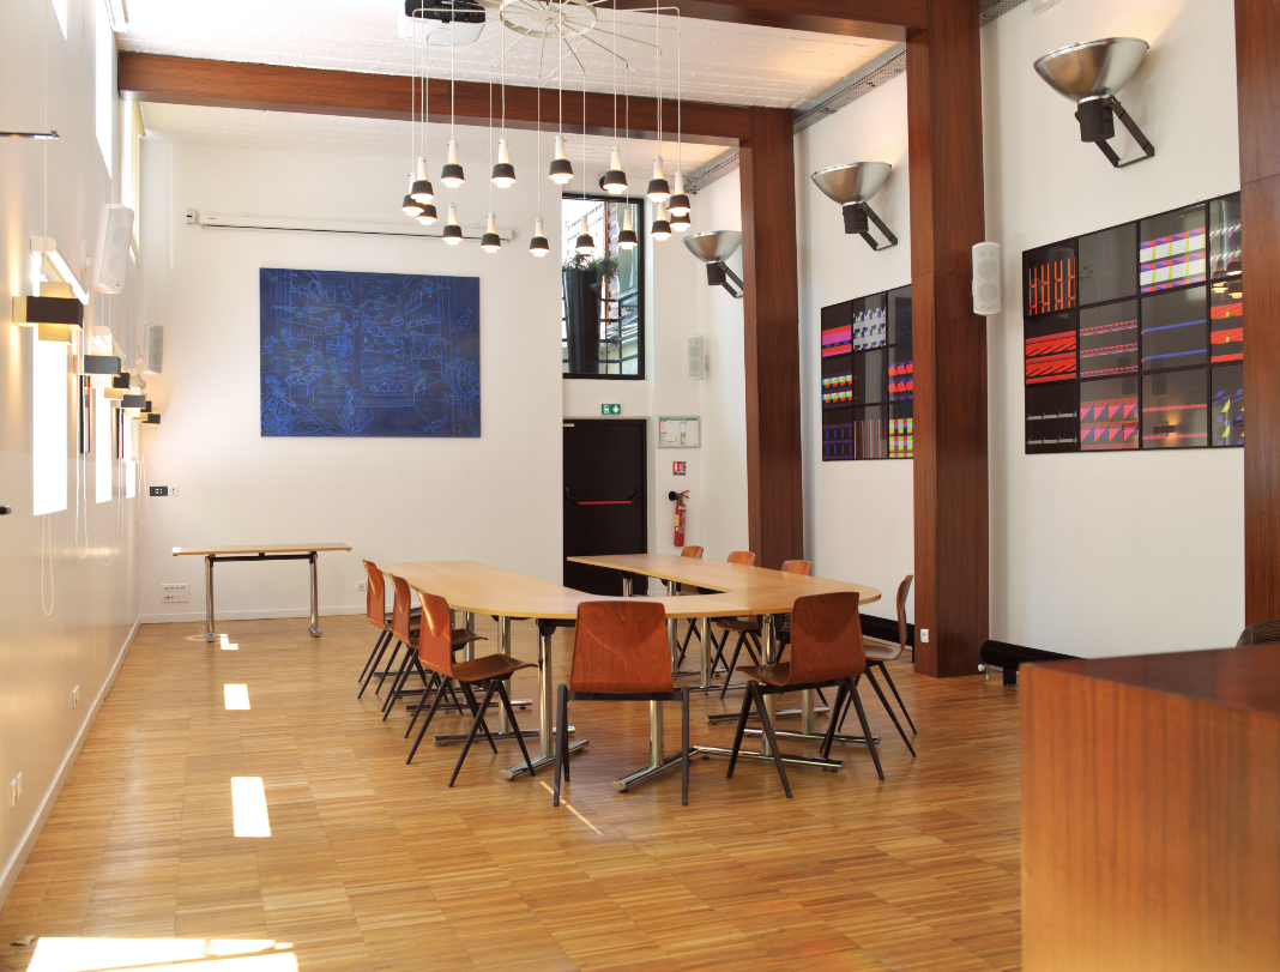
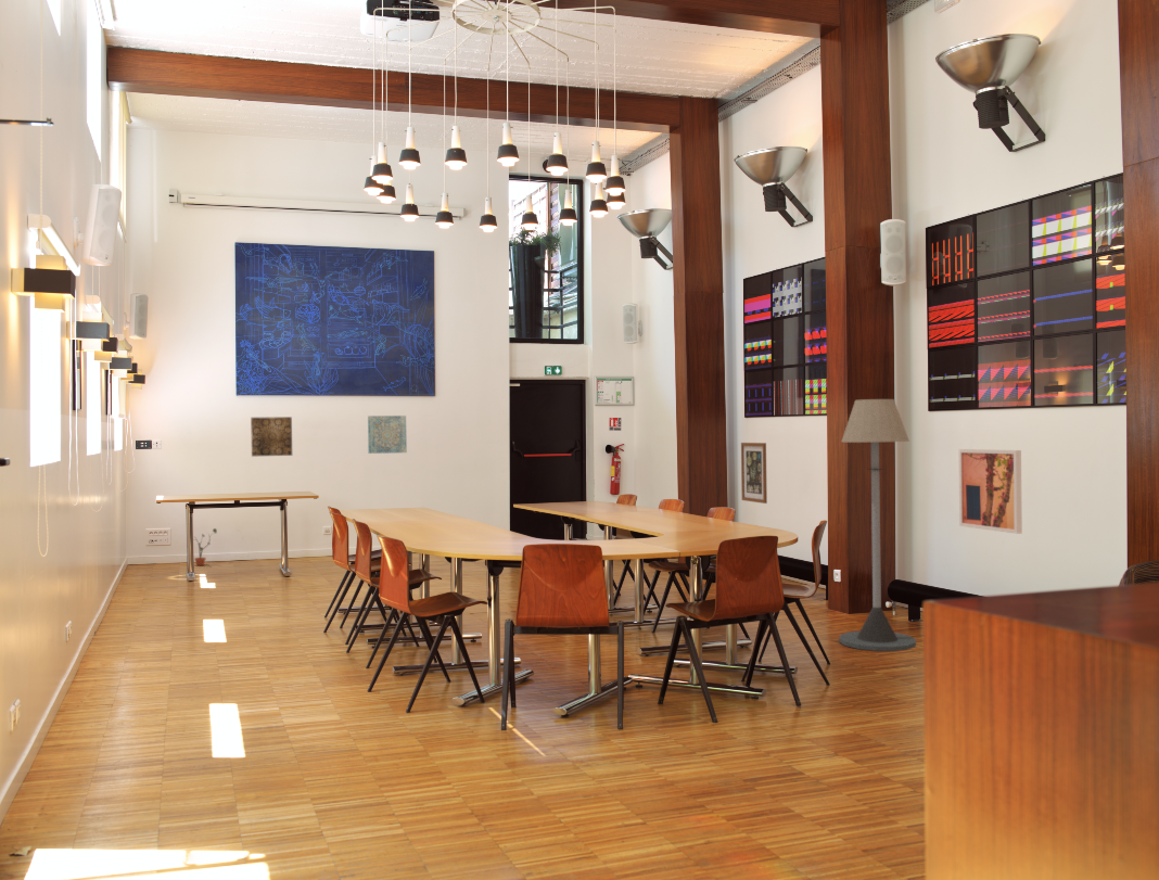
+ wall art (753, 472)
+ wall art (386, 434)
+ floor lamp (876, 521)
+ wall art (989, 489)
+ potted plant (203, 548)
+ wall art (271, 436)
